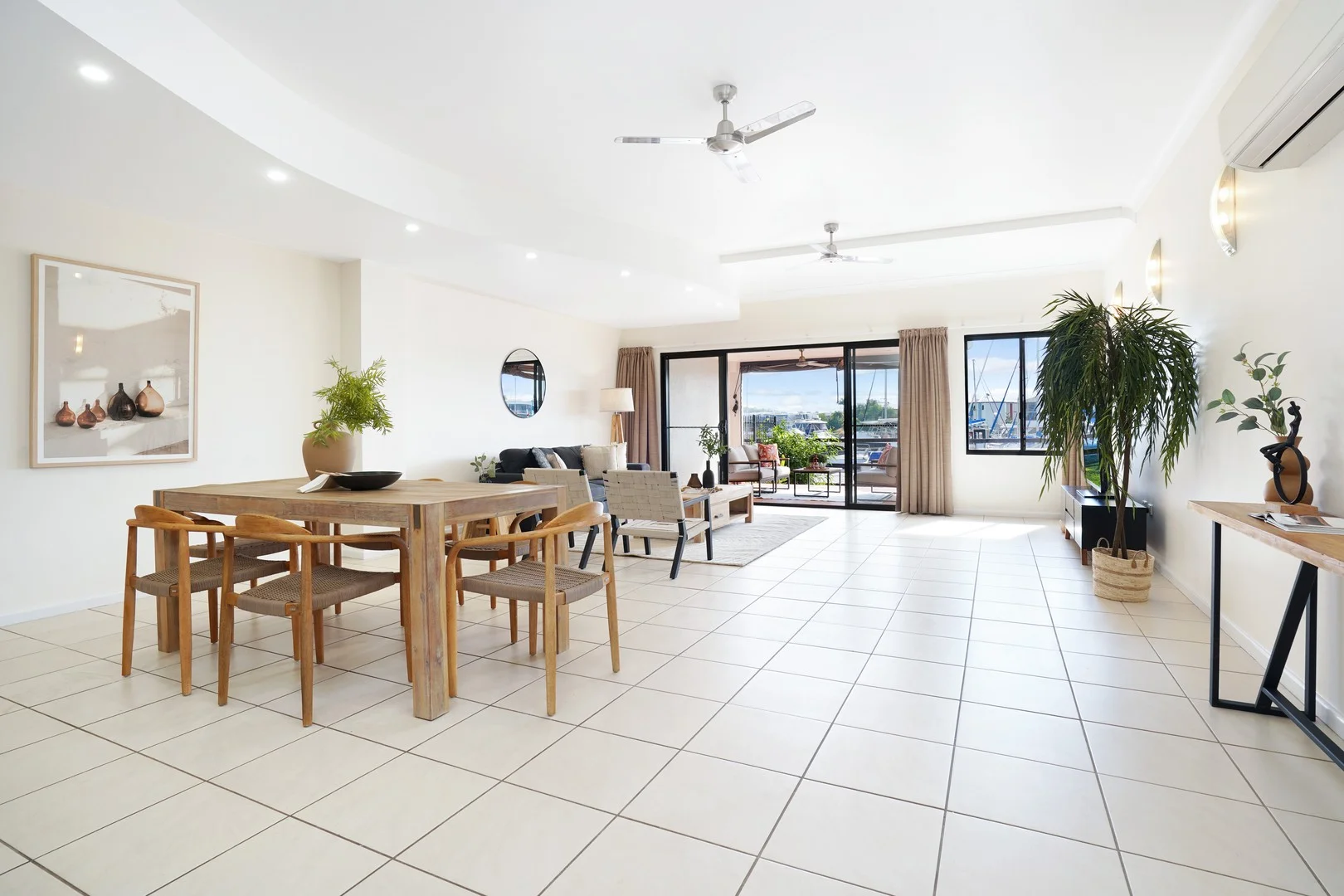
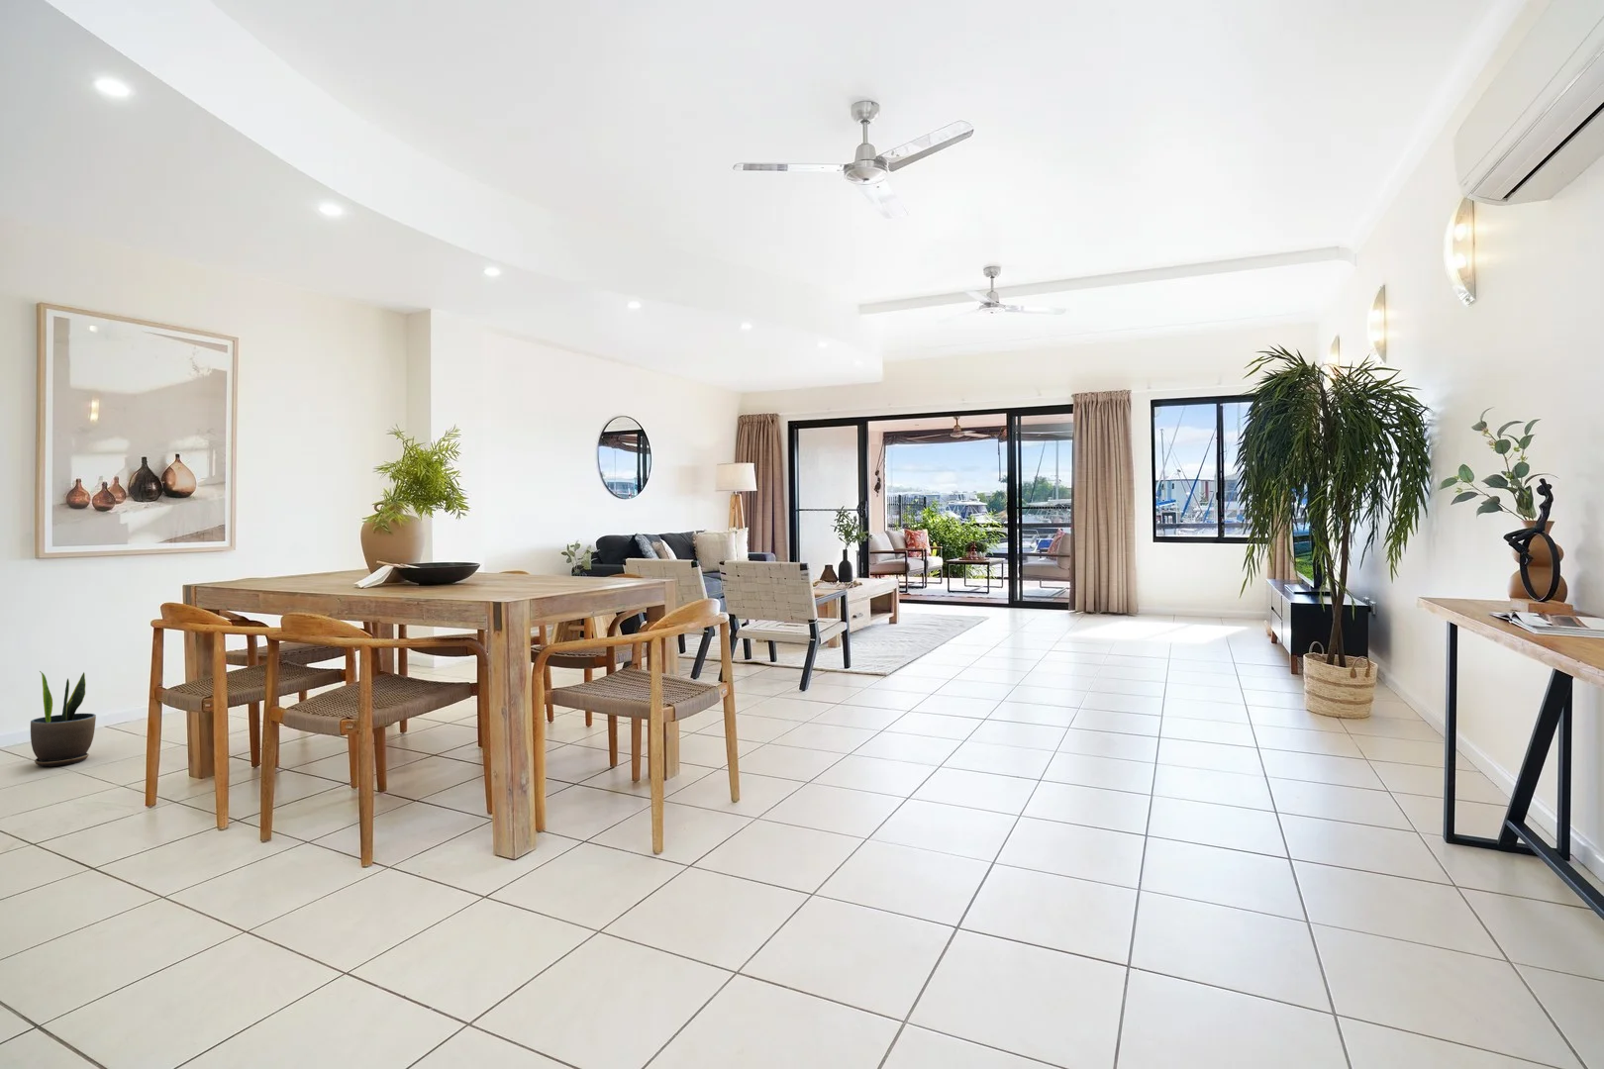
+ potted plant (63, 716)
